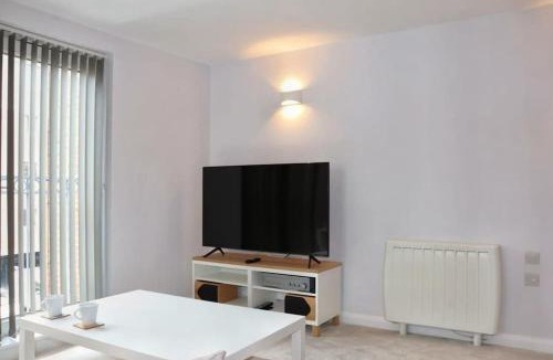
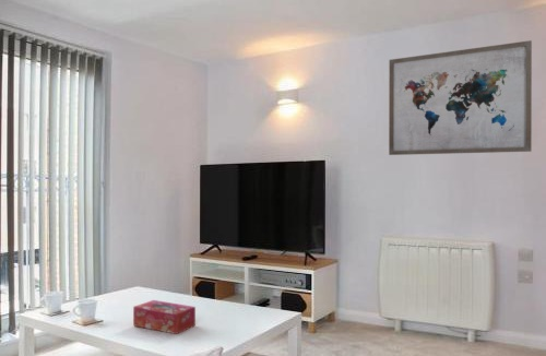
+ wall art (454, 102)
+ tissue box (164, 316)
